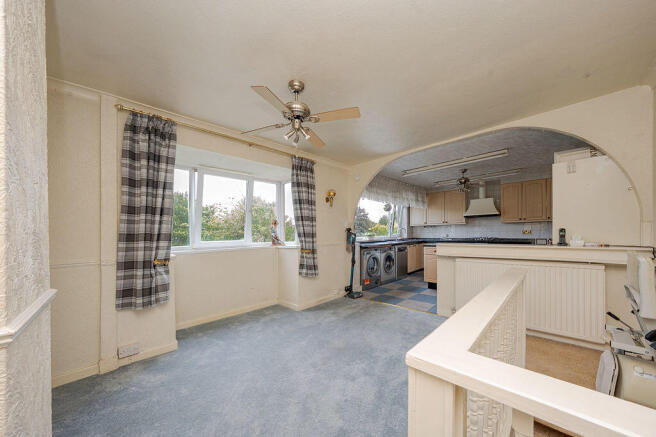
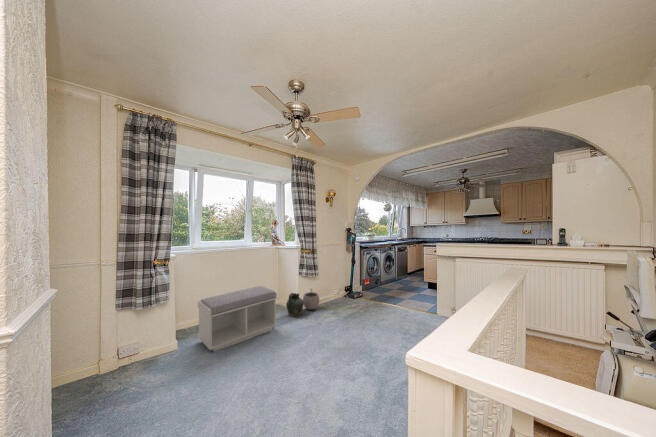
+ ceramic jug (294, 303)
+ bench (239, 314)
+ plant pot (311, 298)
